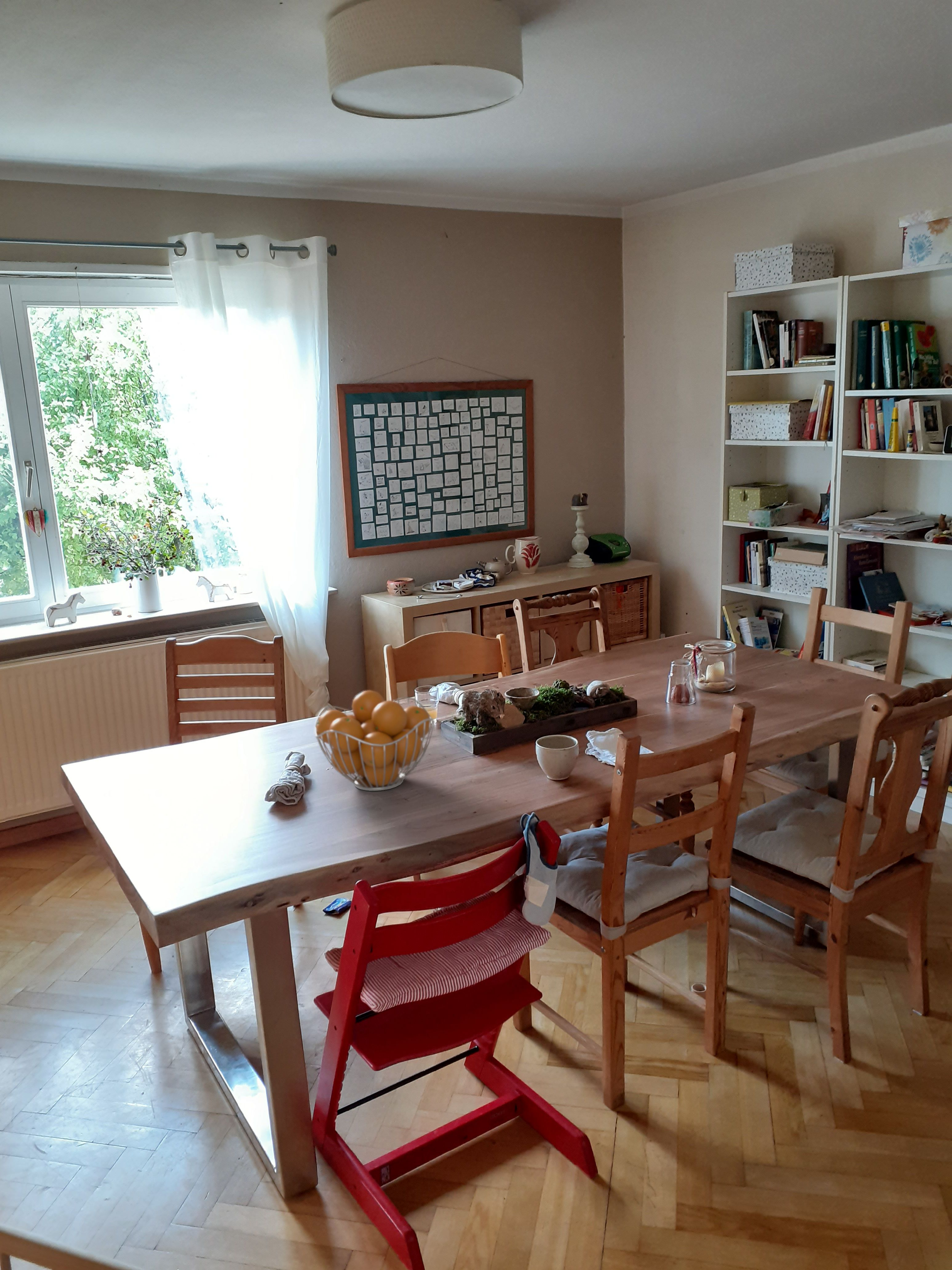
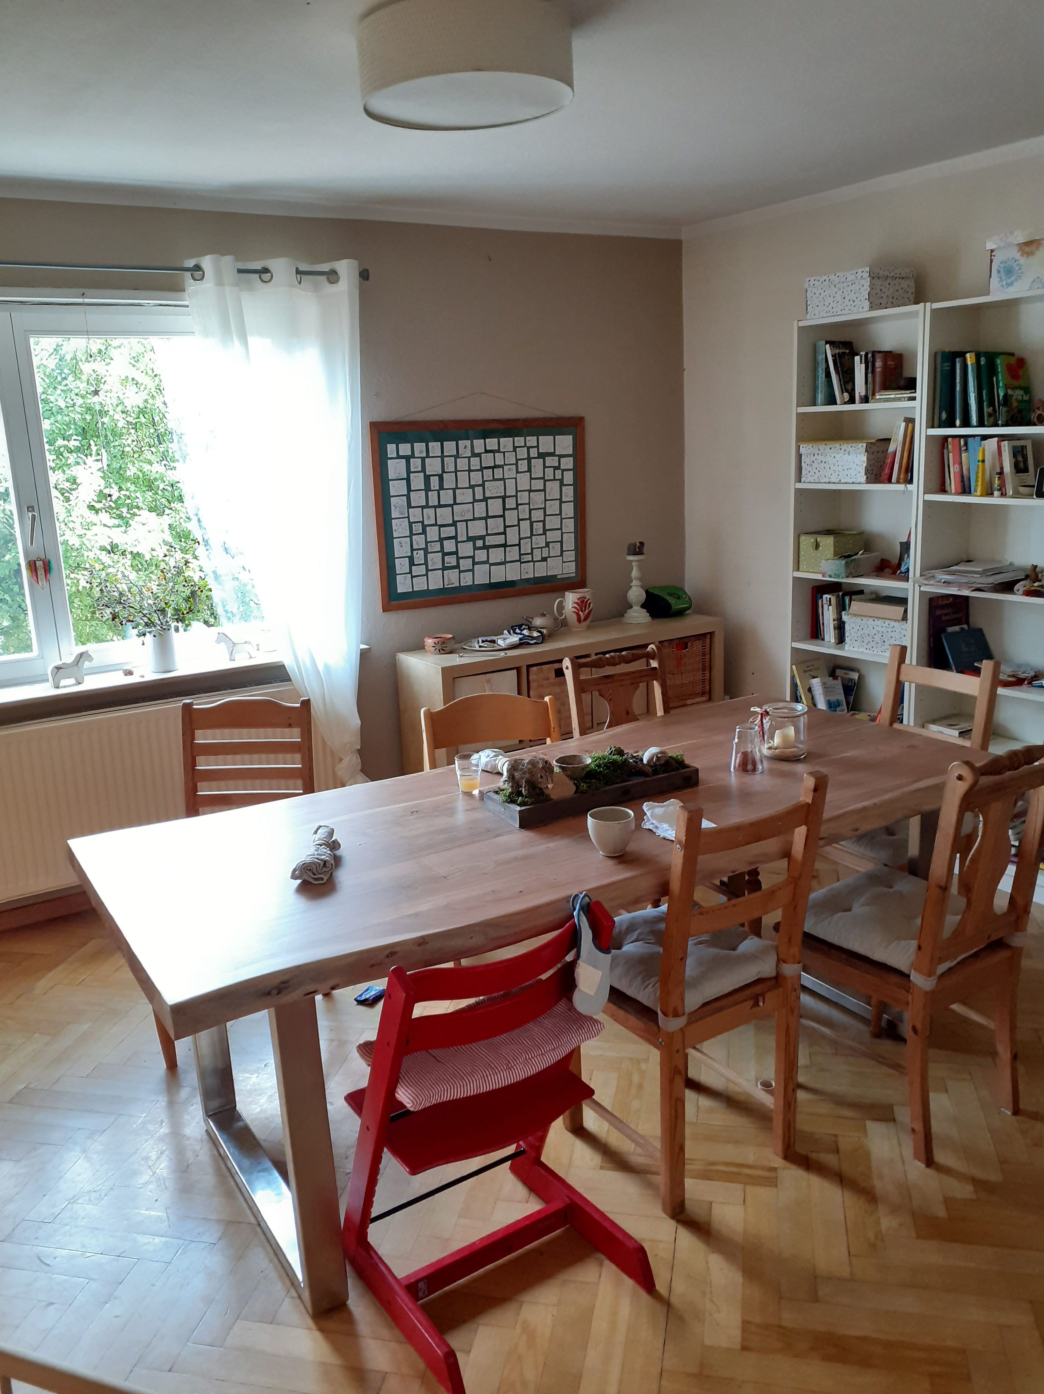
- fruit basket (376, 739)
